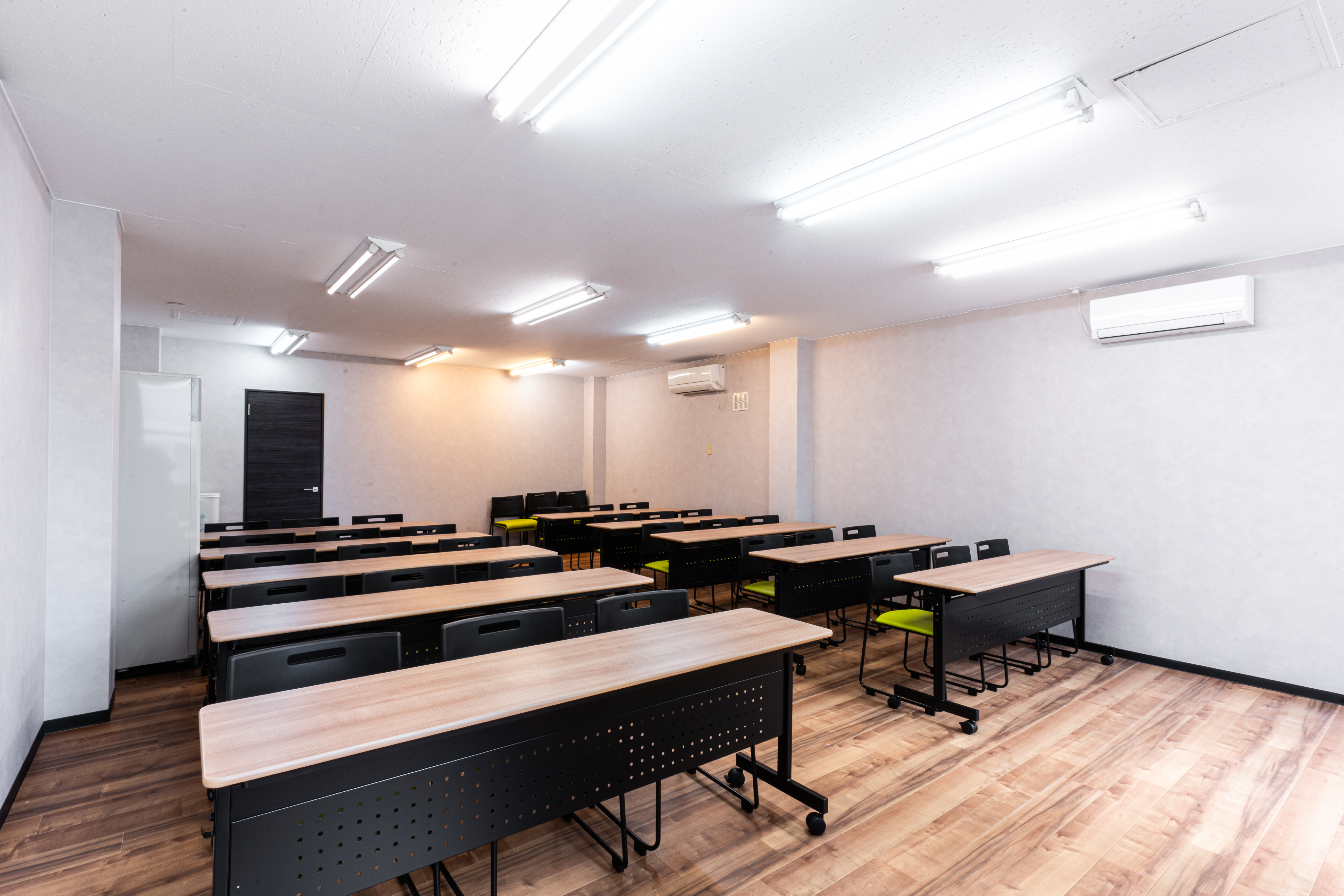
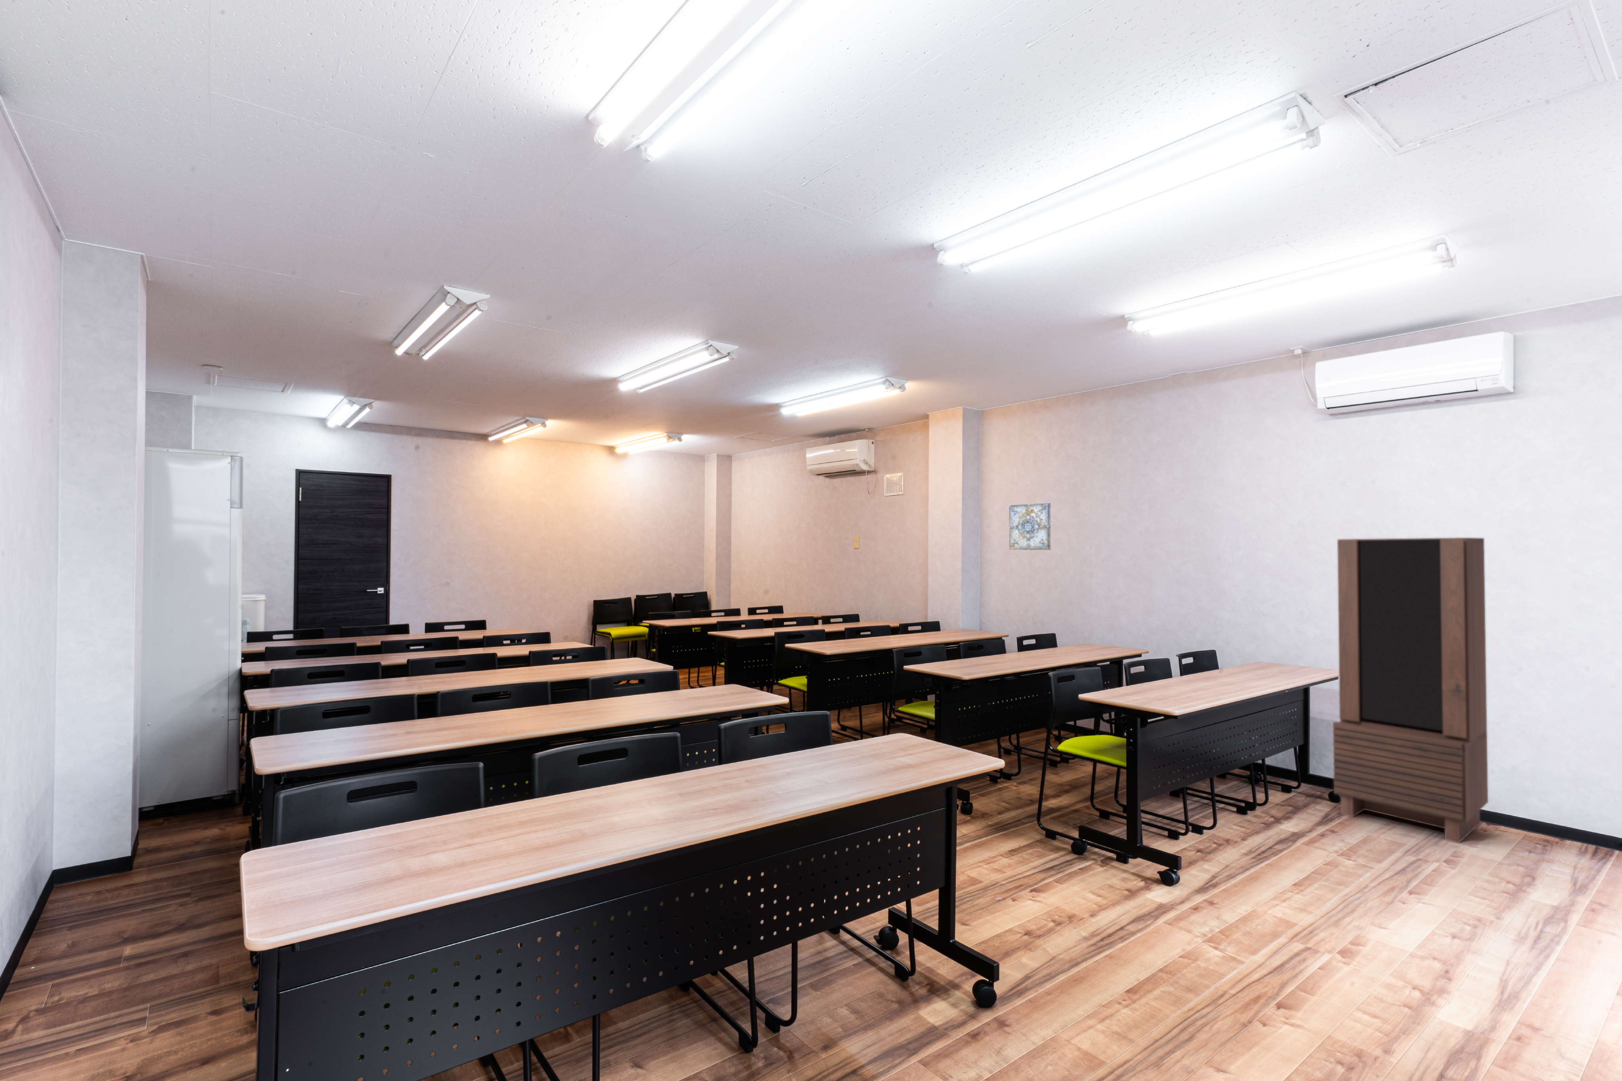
+ wall art (1029, 527)
+ bookcase (1407, 678)
